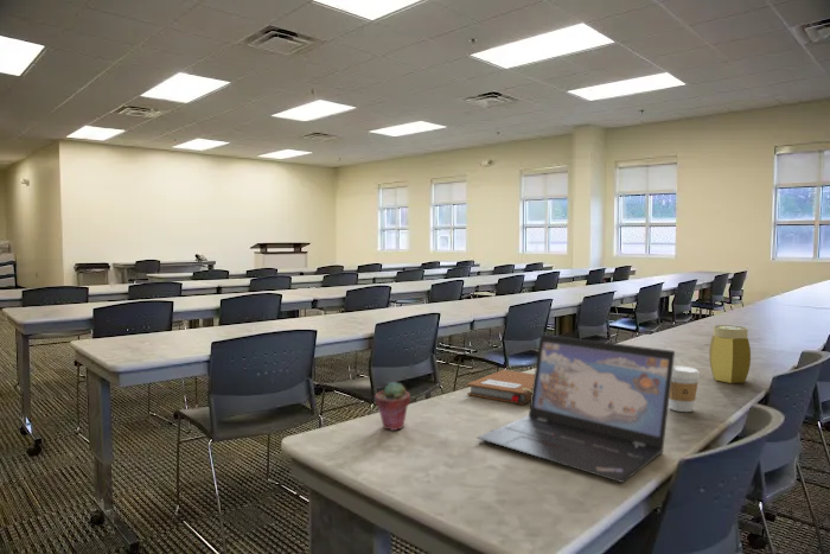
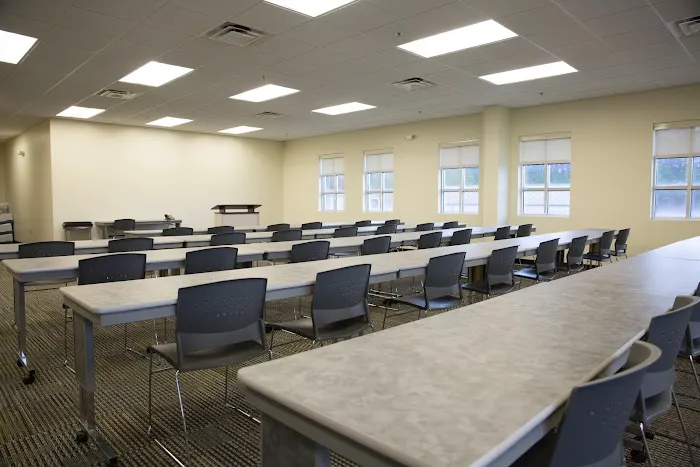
- laptop (574, 396)
- coffee cup (681, 388)
- jar (729, 354)
- notebook (512, 386)
- potted succulent (392, 403)
